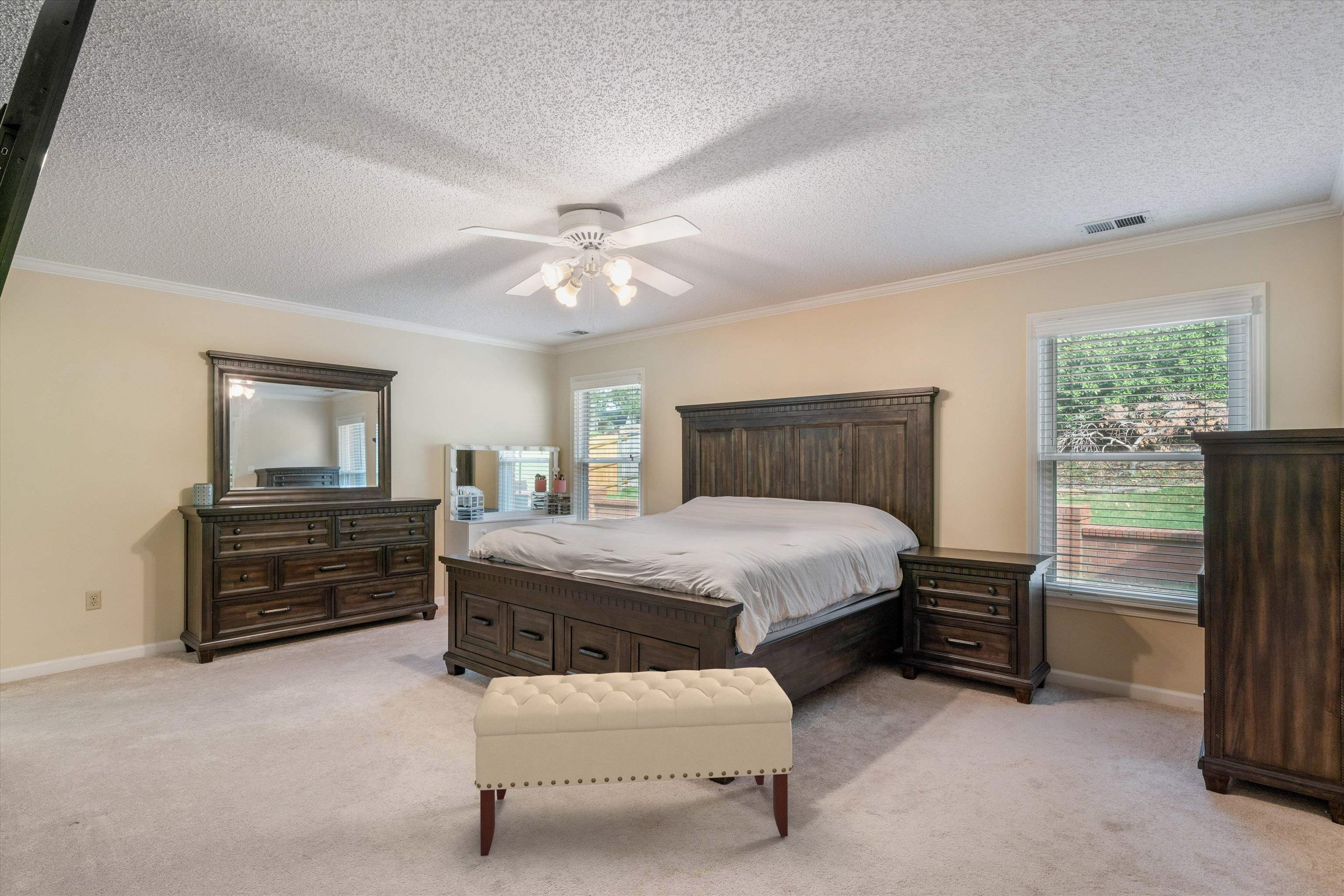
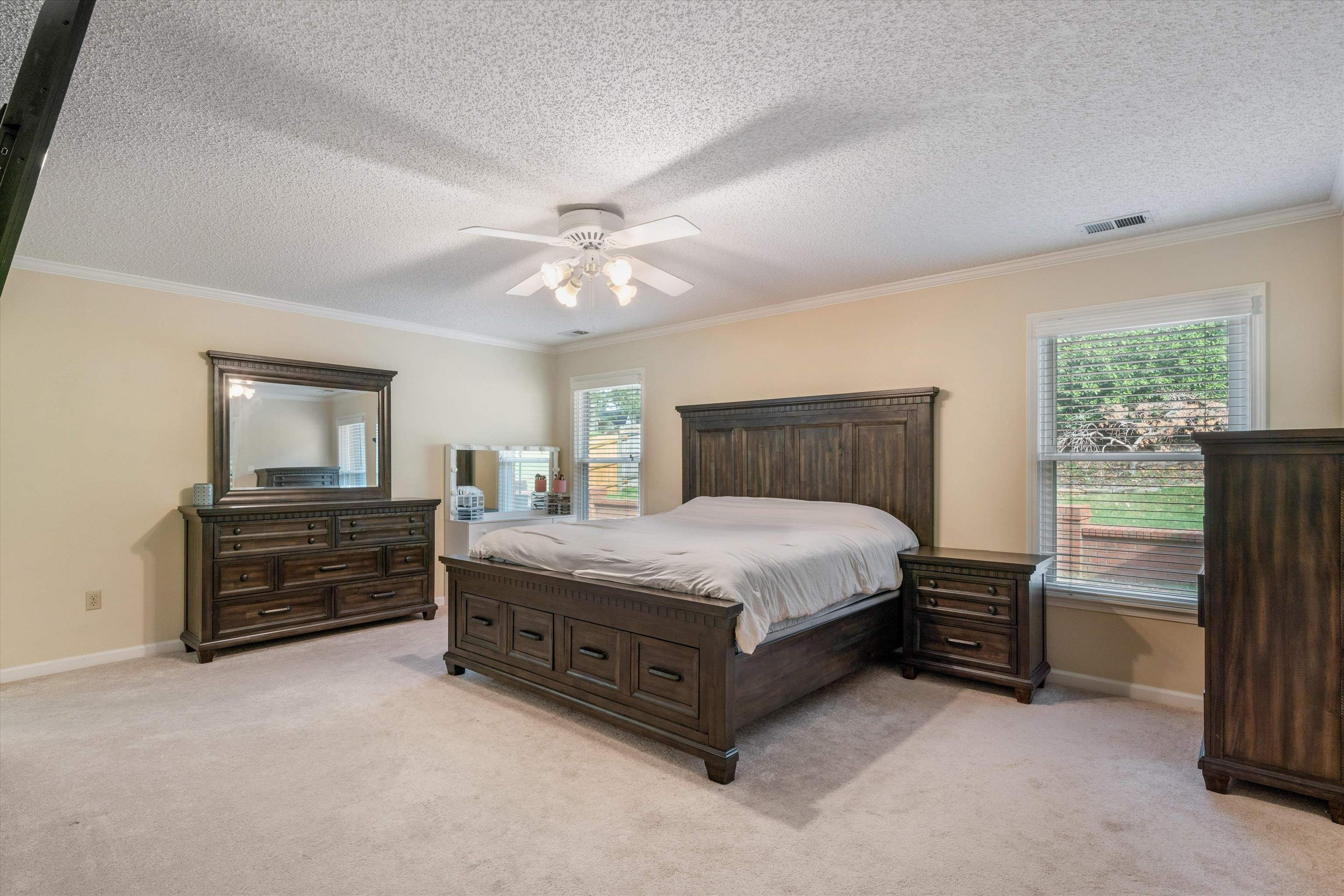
- bench (634, 751)
